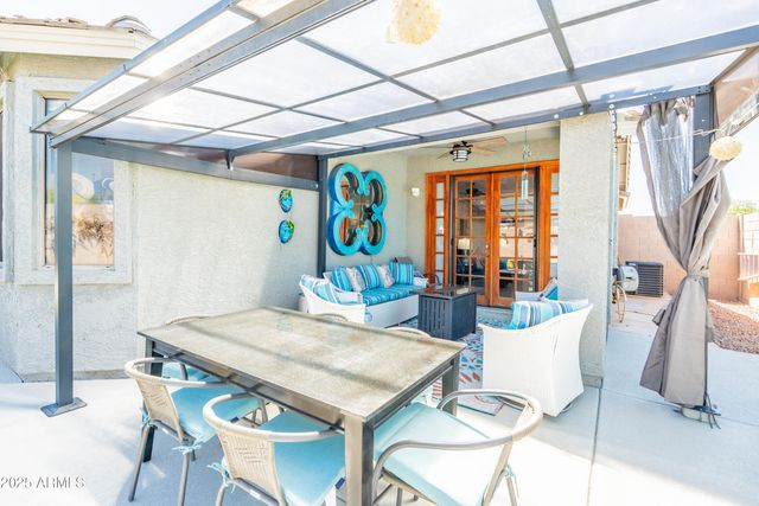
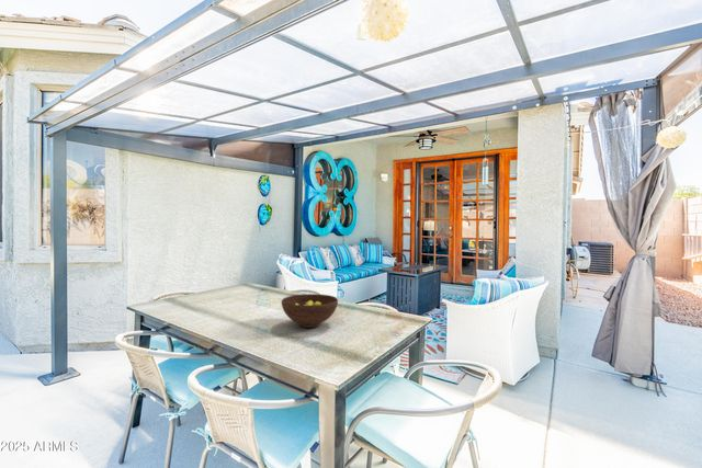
+ fruit bowl (309, 311)
